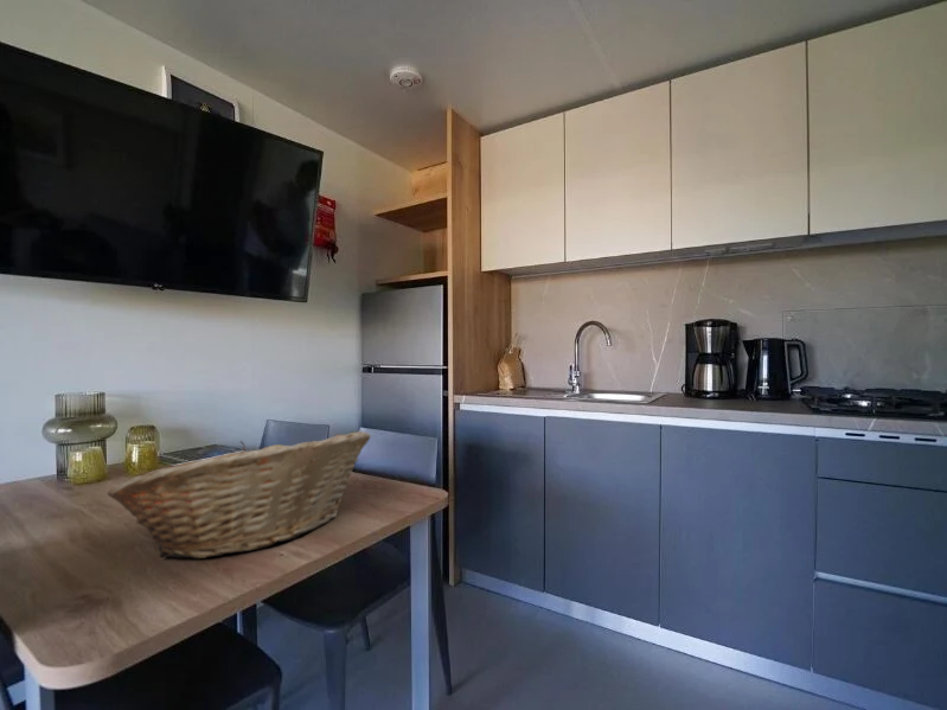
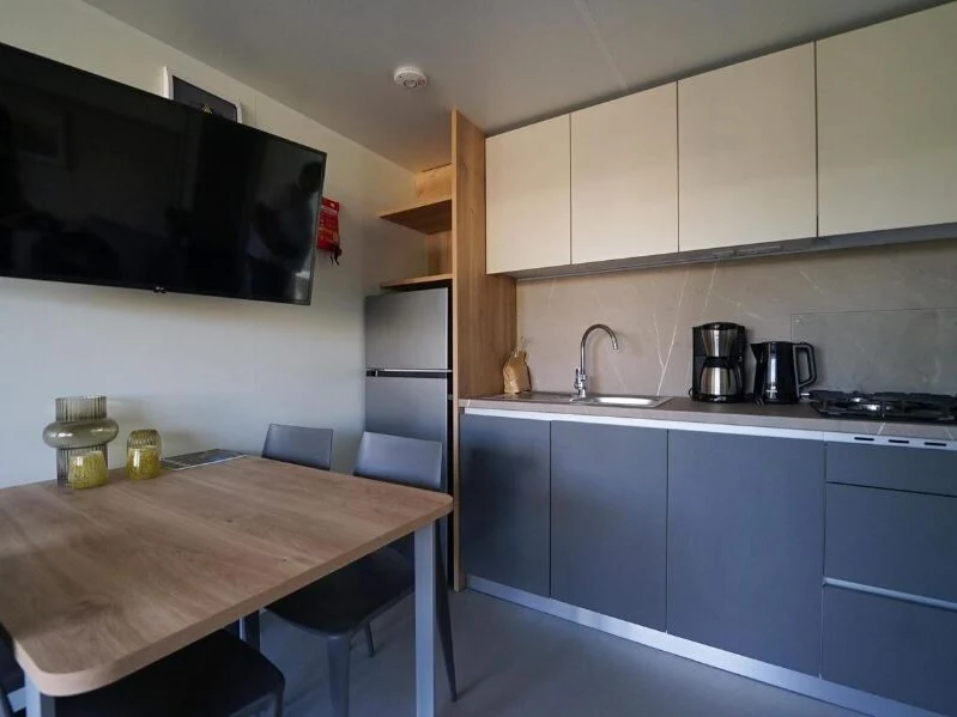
- fruit basket (258, 479)
